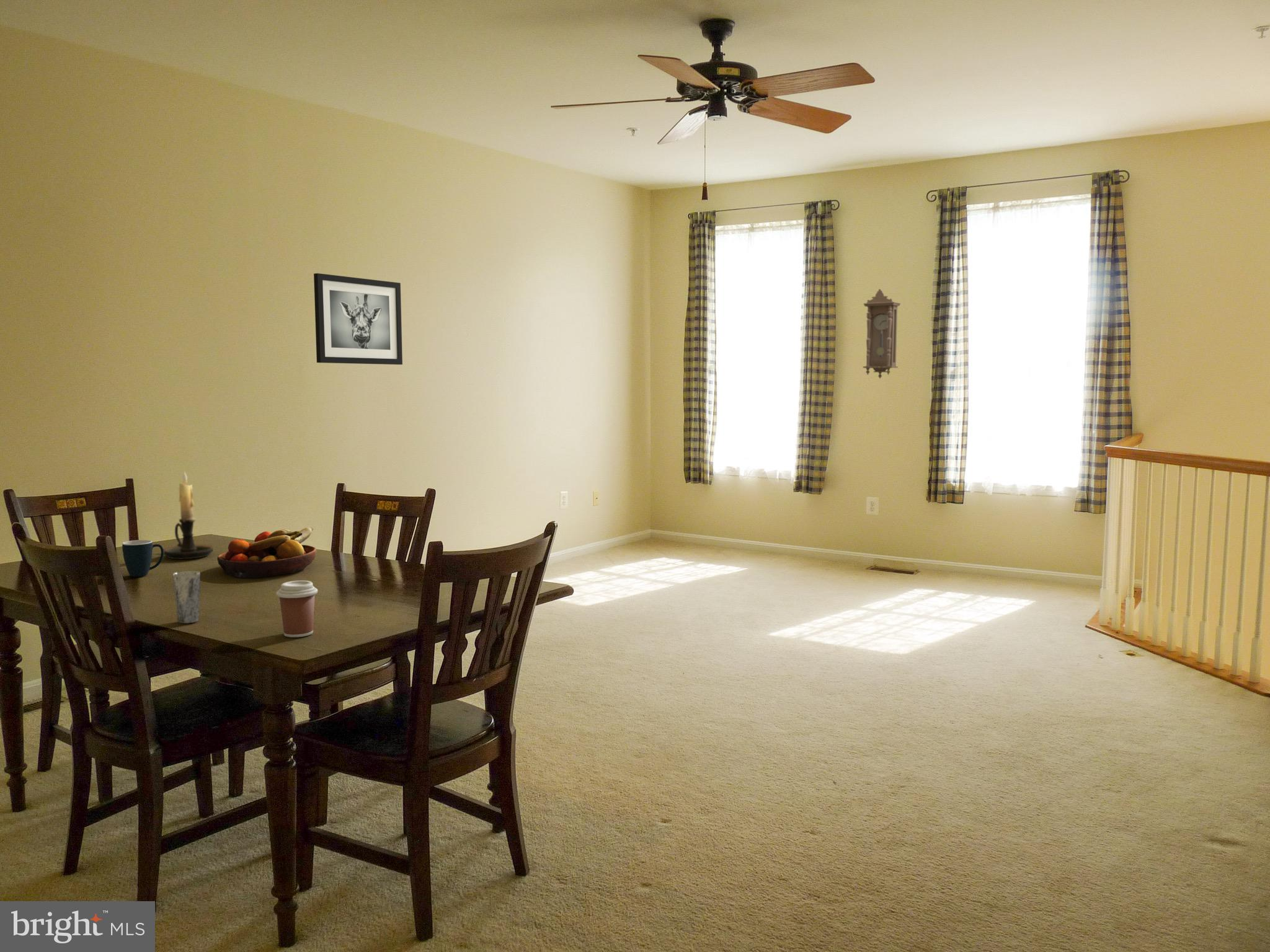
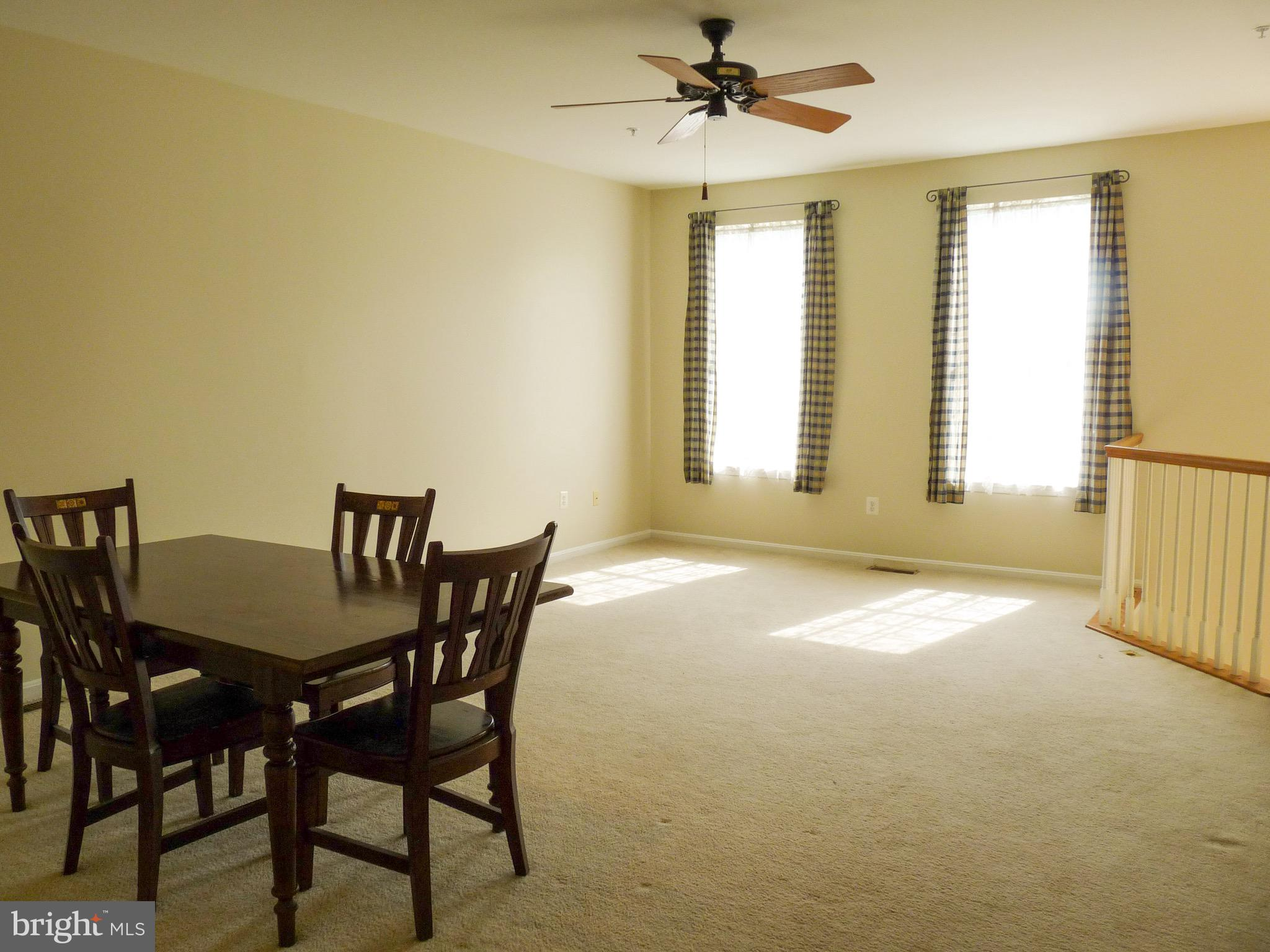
- fruit bowl (268, 549)
- wall art (360, 321)
- mug (144, 558)
- coffee cup (298, 609)
- pendulum clock (881, 334)
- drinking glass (187, 597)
- candle holder (184, 513)
